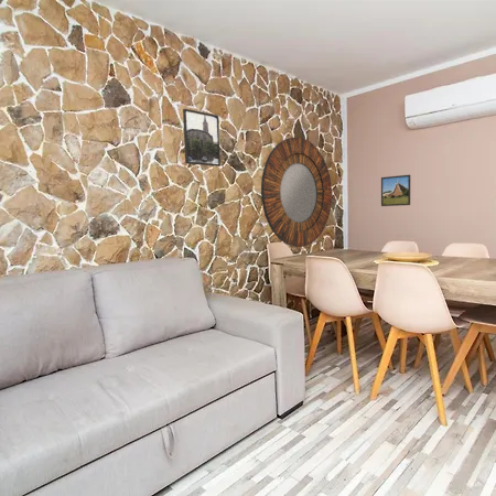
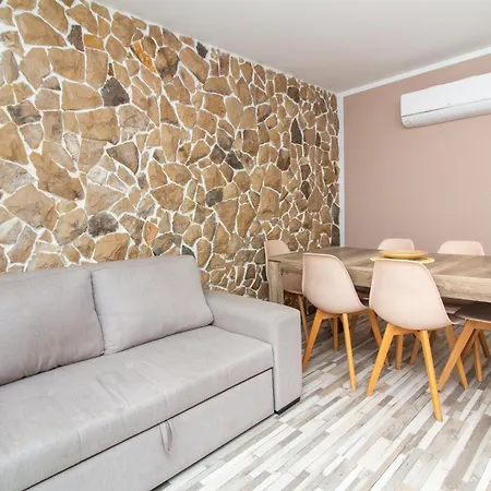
- home mirror (299, 193)
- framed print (395, 191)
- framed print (202, 138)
